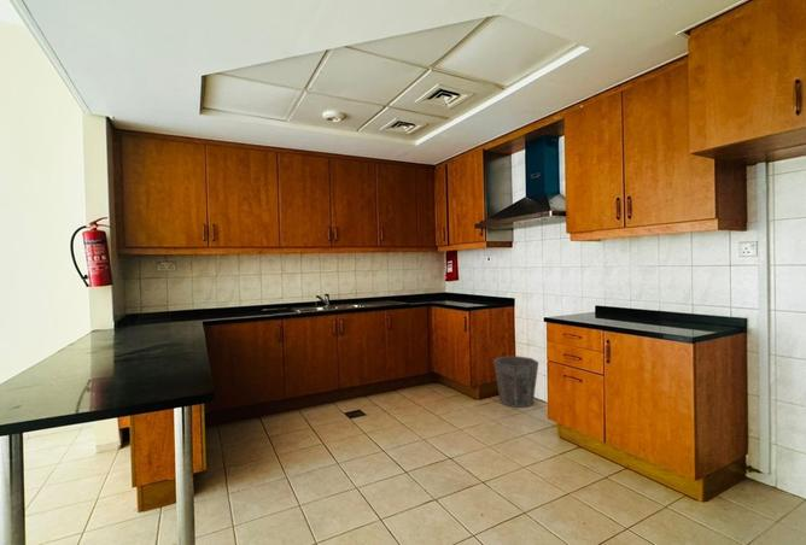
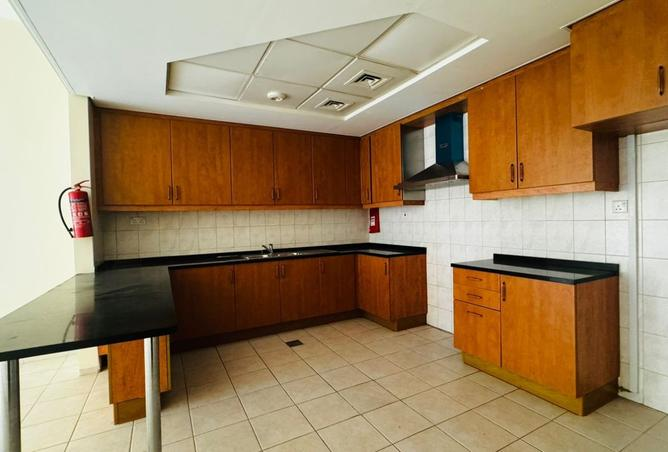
- waste bin (515, 381)
